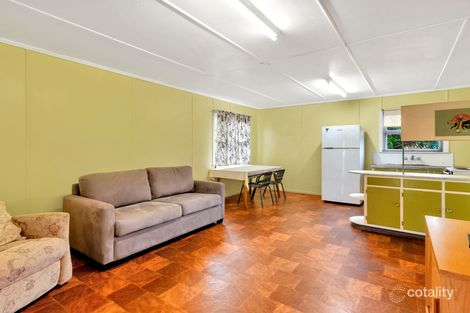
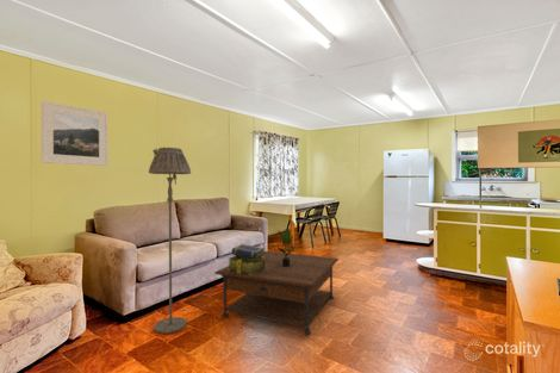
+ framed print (76, 136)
+ potted plant (285, 248)
+ coffee table (281, 285)
+ stack of books (248, 257)
+ floor lamp (170, 237)
